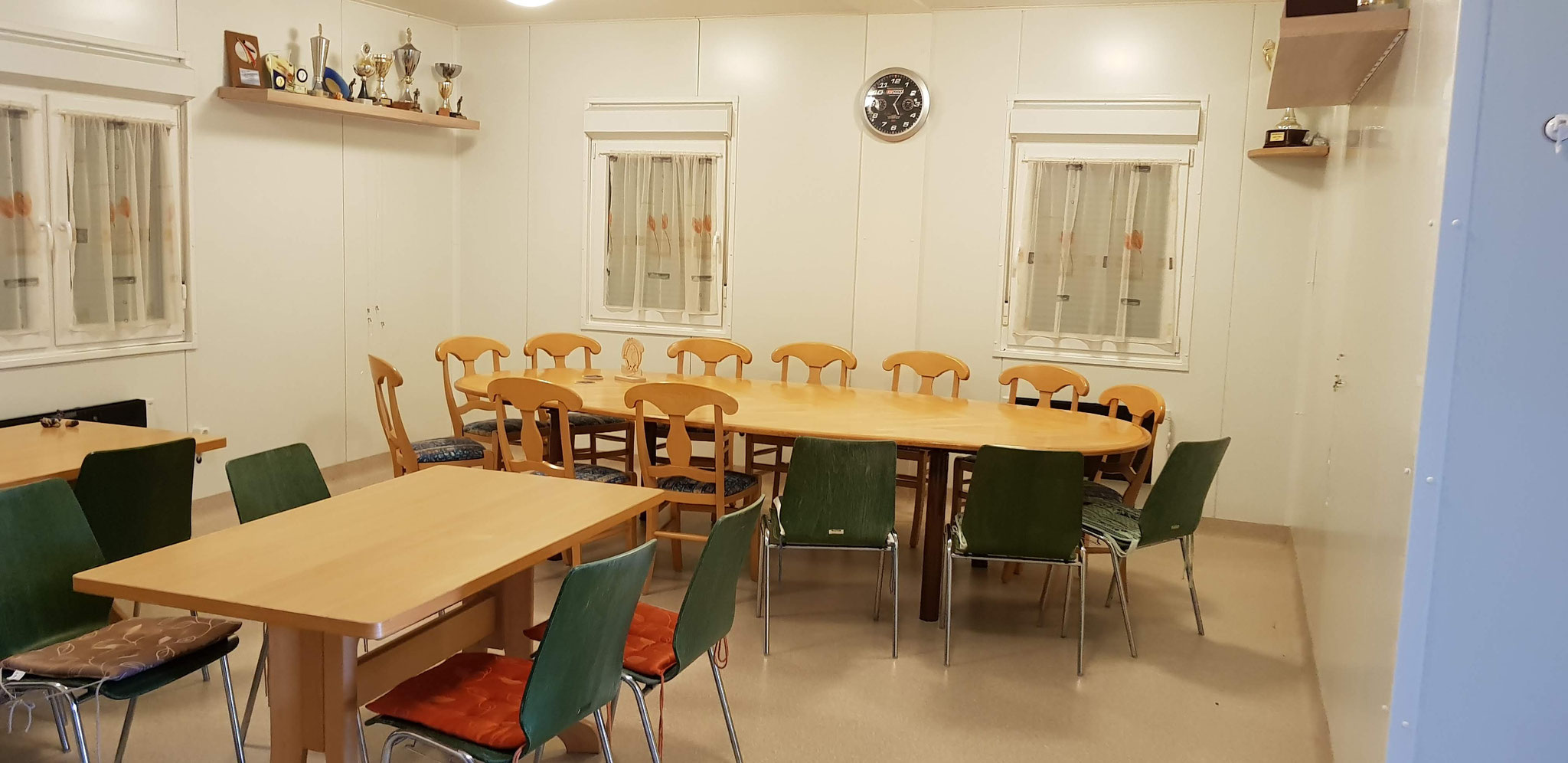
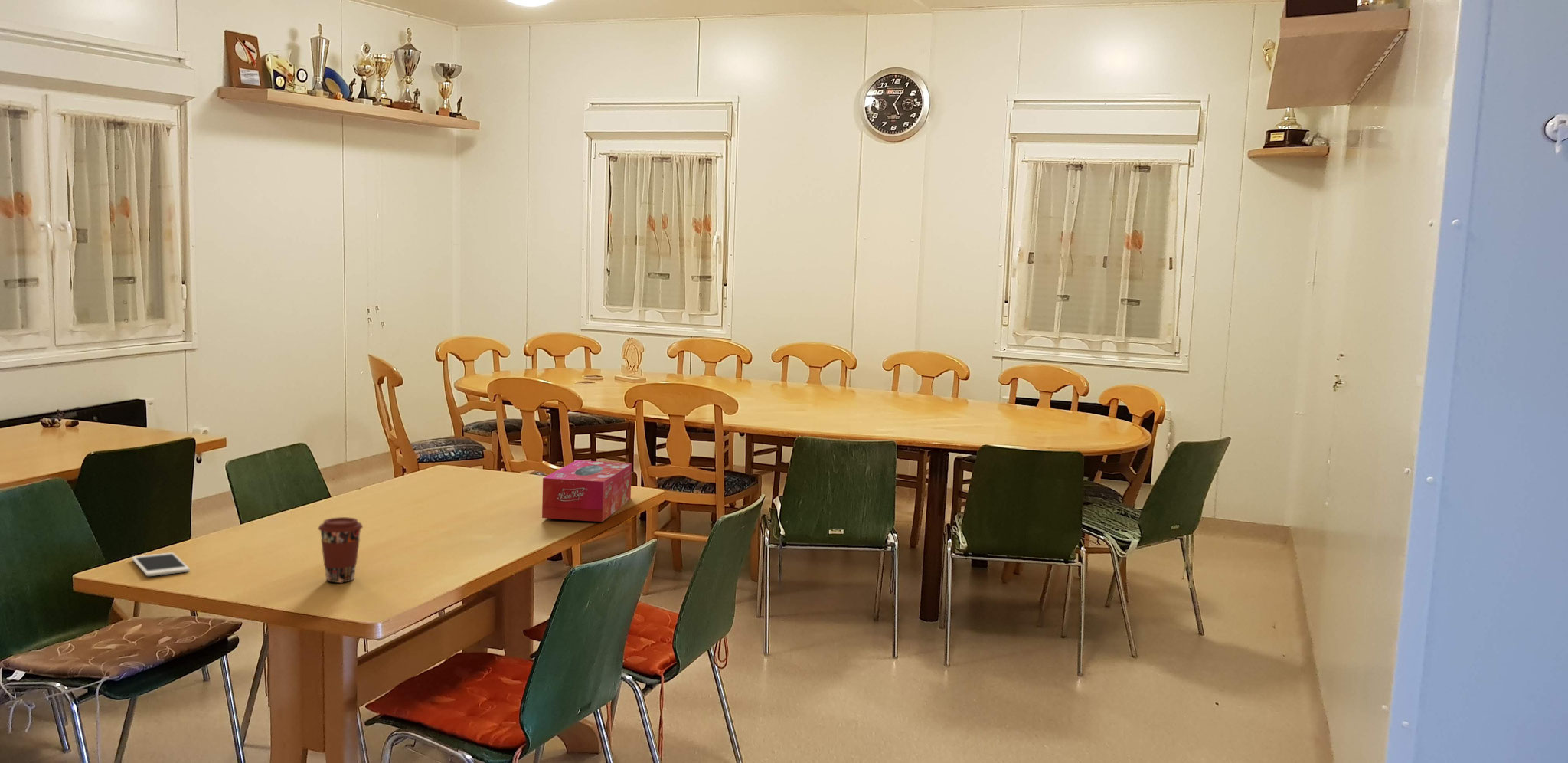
+ tissue box (589, 489)
+ cell phone (160, 564)
+ coffee cup (340, 549)
